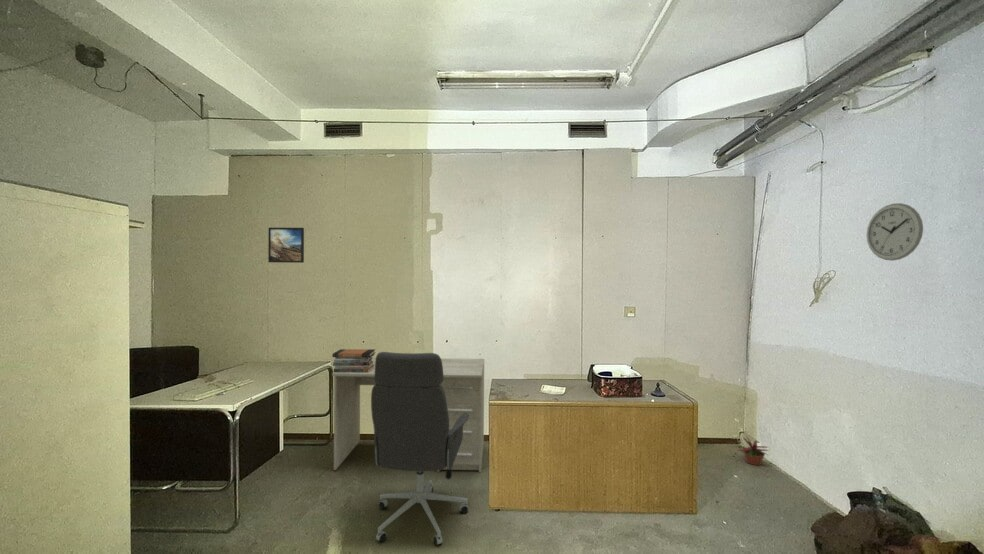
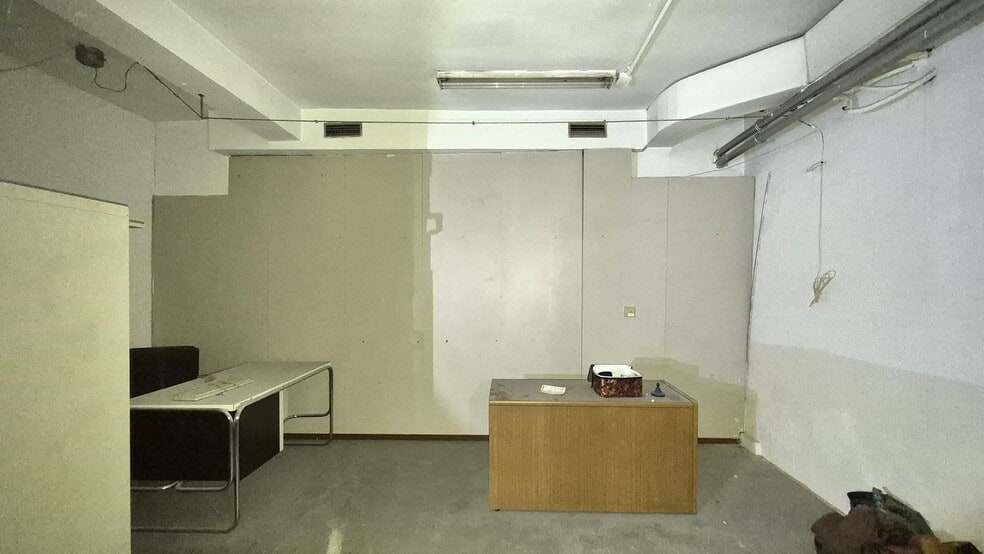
- office chair (419, 432)
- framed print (286, 245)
- potted plant (753, 448)
- book stack (354, 360)
- desk (447, 408)
- wall clock (891, 232)
